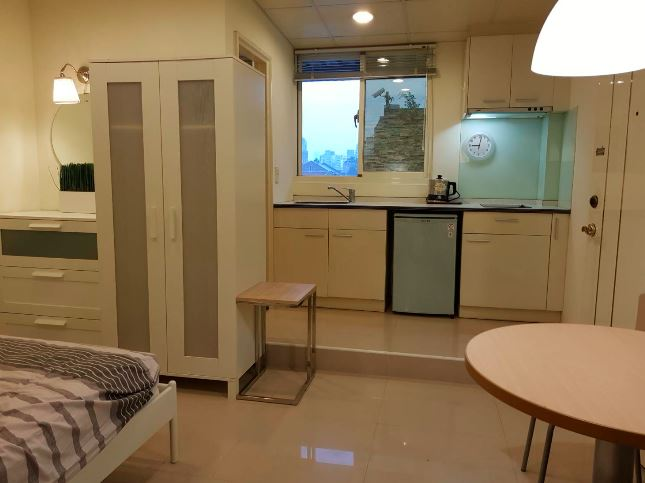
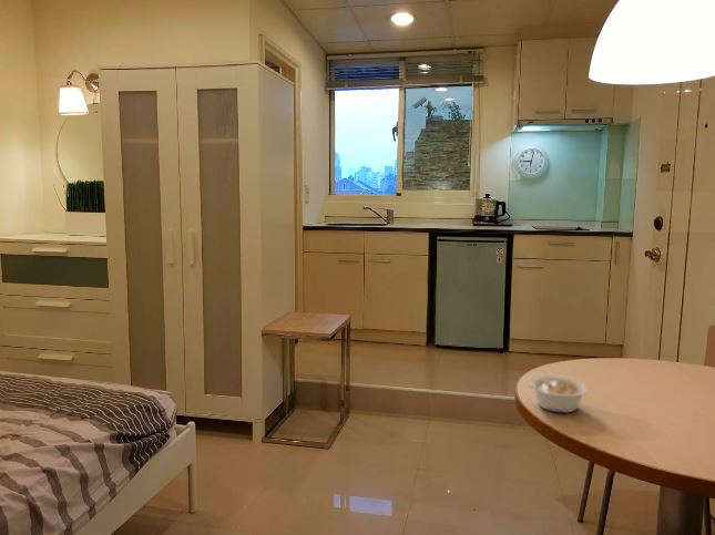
+ legume (558, 393)
